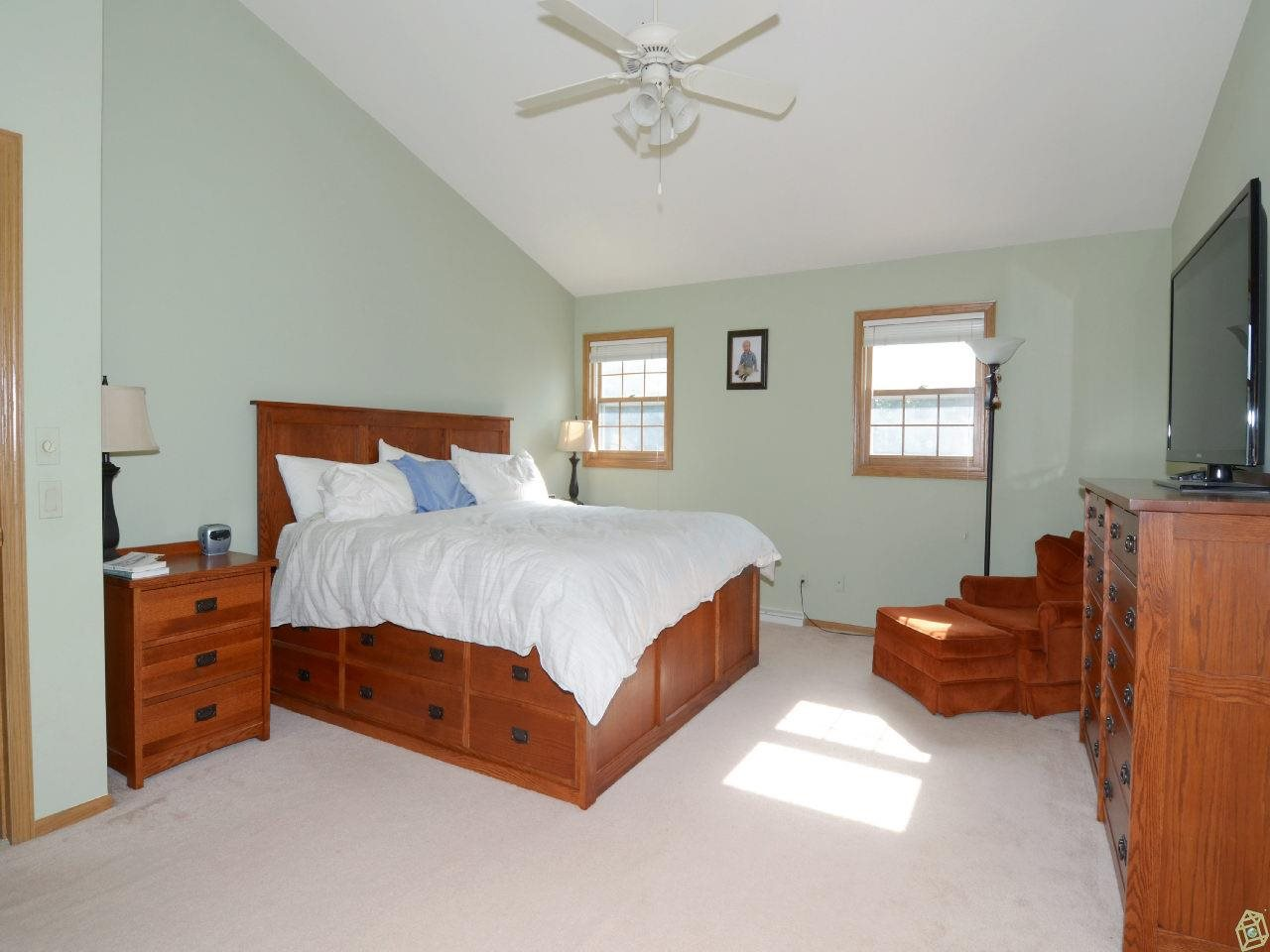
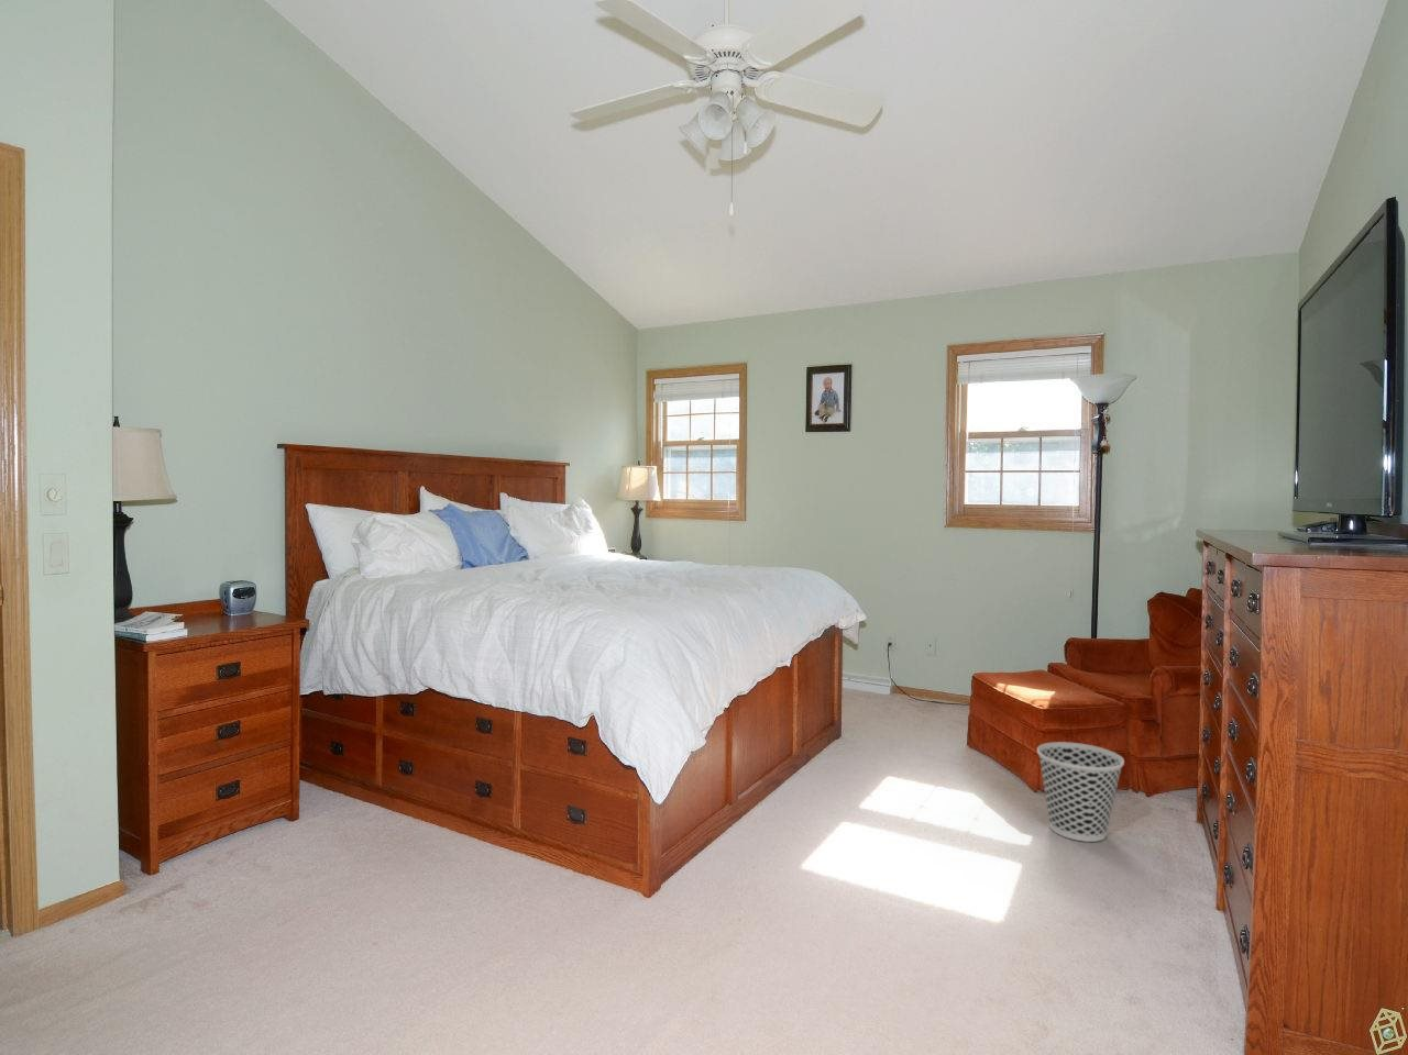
+ wastebasket (1078, 792)
